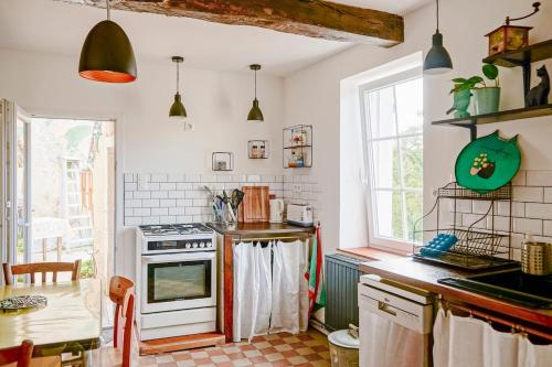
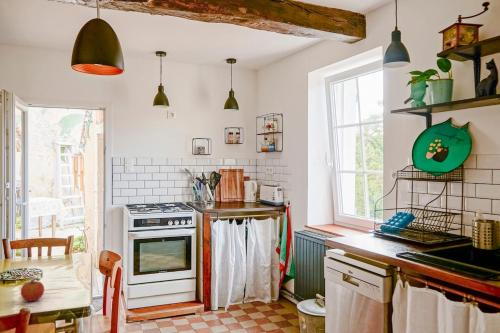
+ fruit (32, 289)
